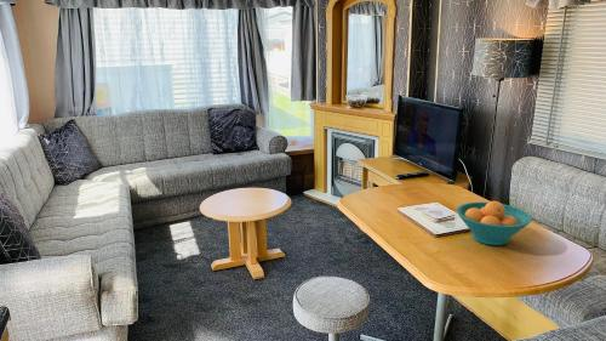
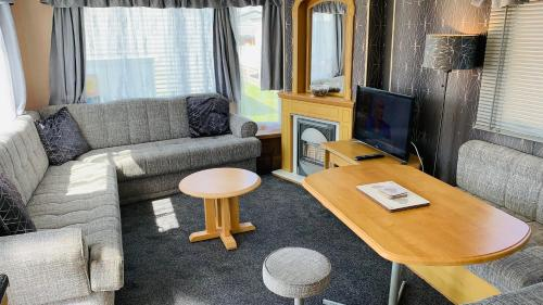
- fruit bowl (492, 220)
